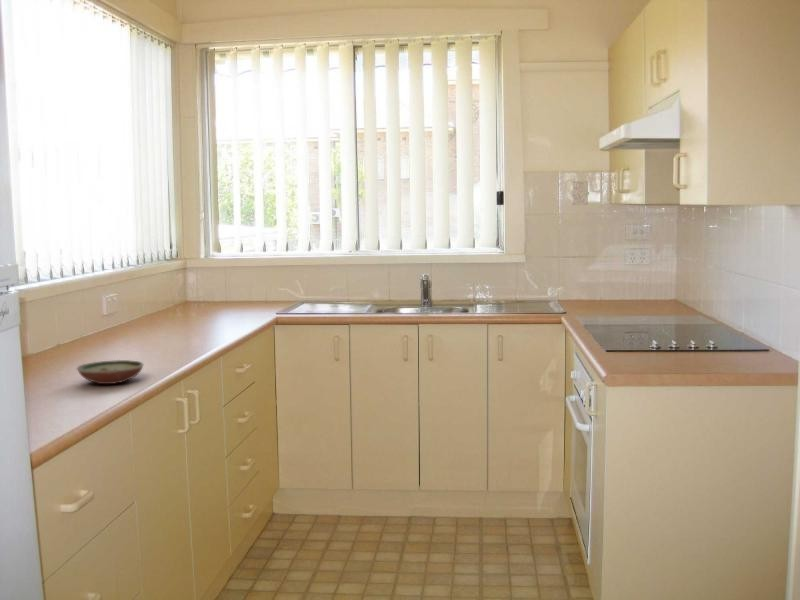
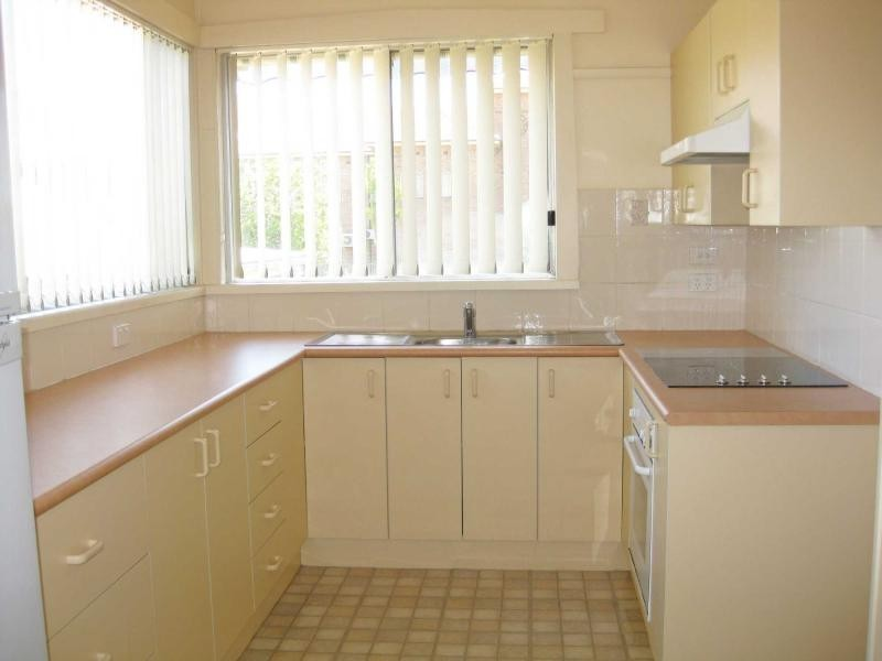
- decorative bowl (111, 373)
